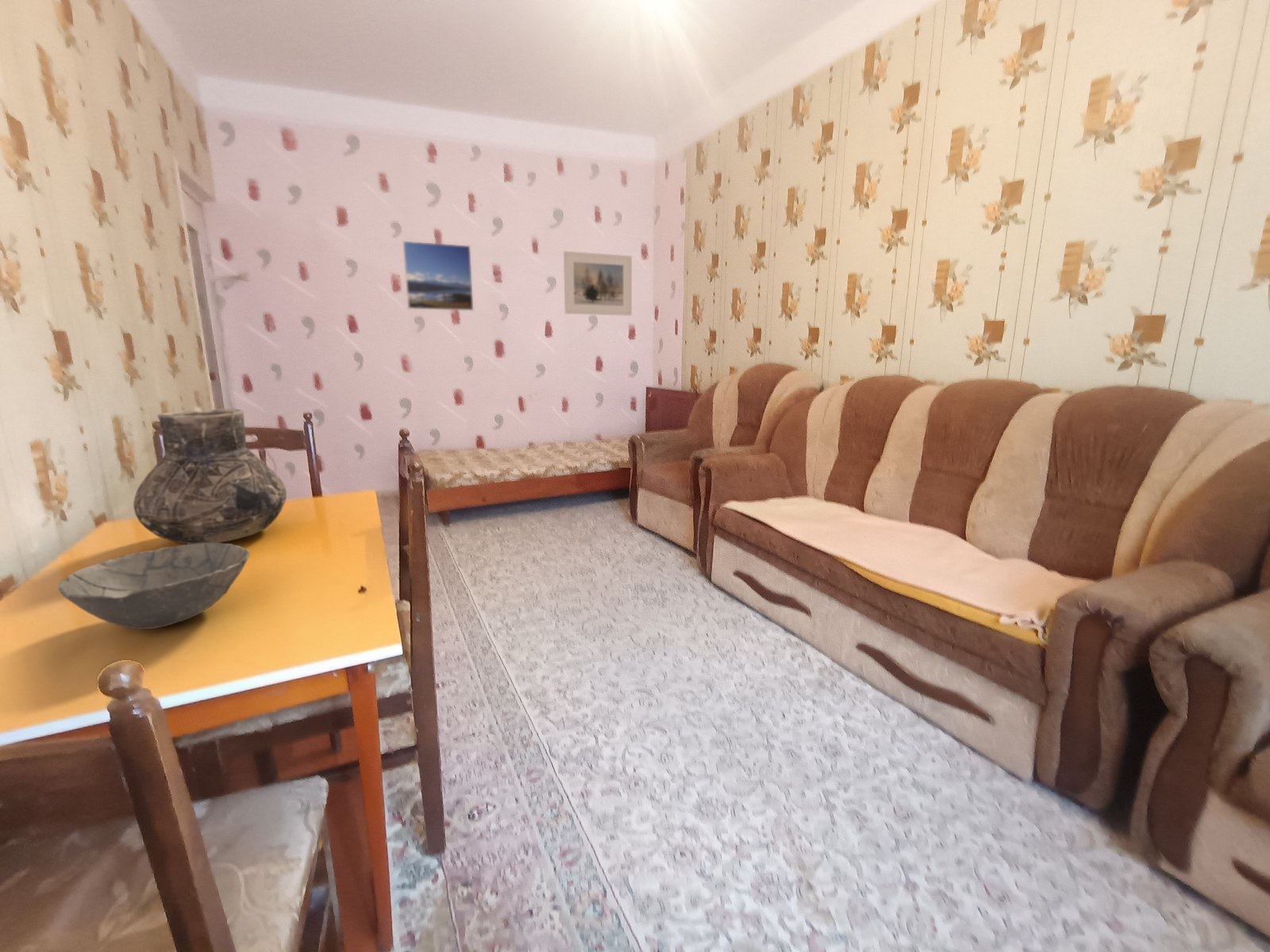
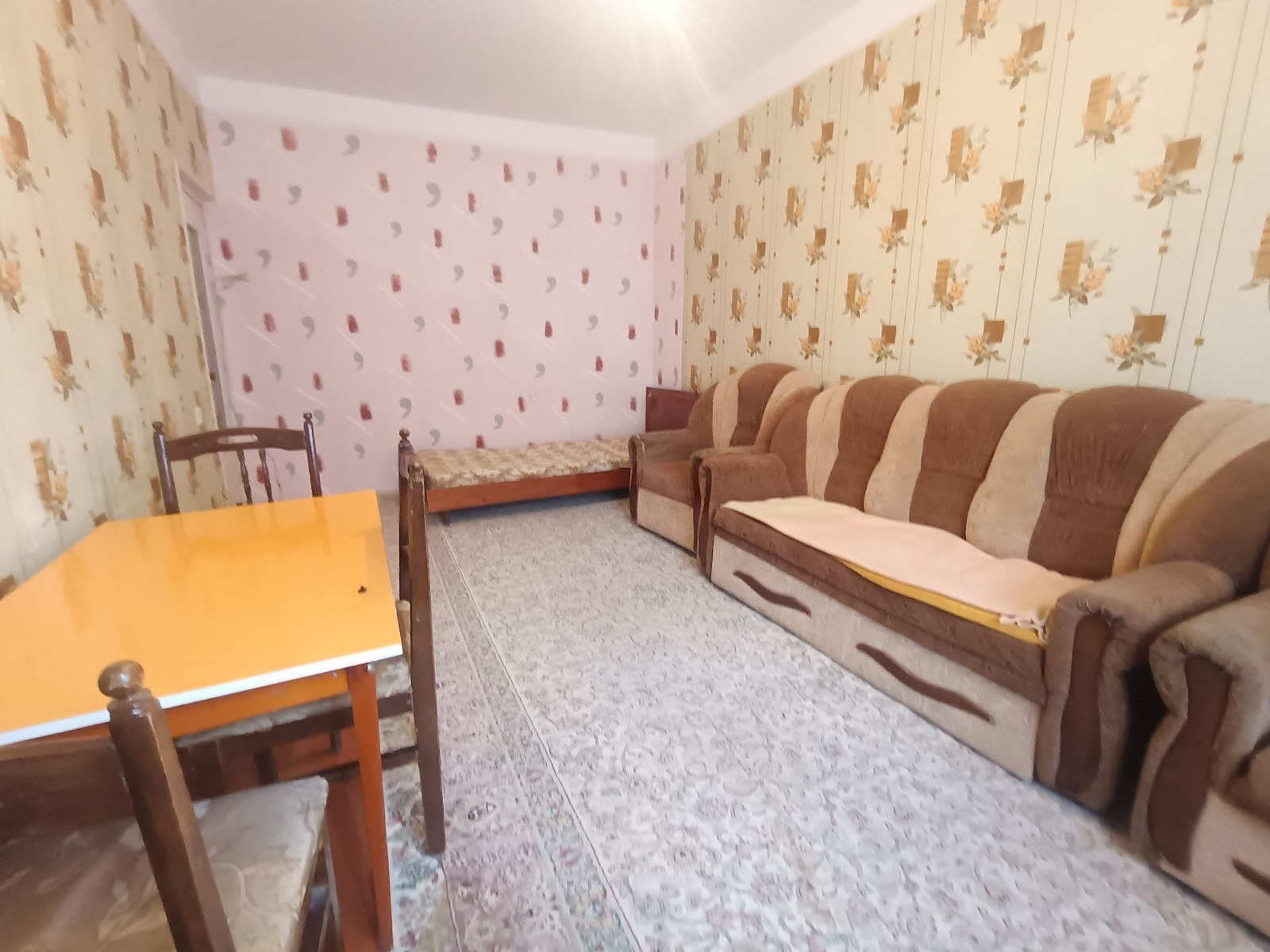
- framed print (598, 284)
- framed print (439, 277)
- vase (211, 475)
- bowl (164, 591)
